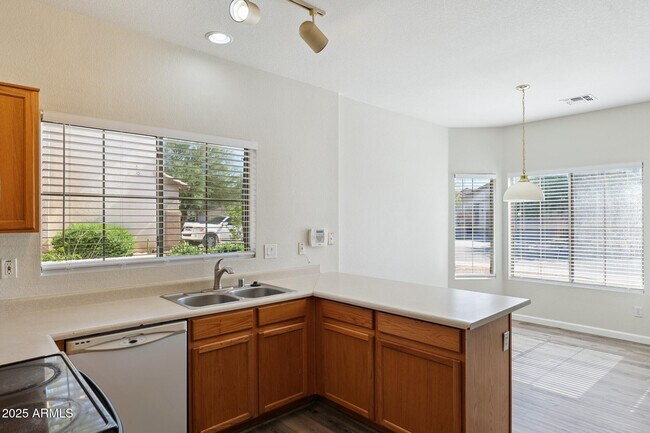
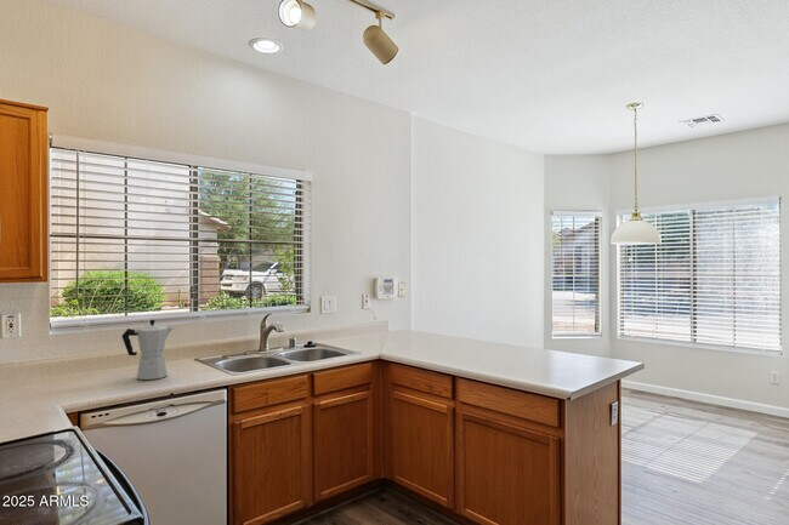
+ moka pot (148, 348)
